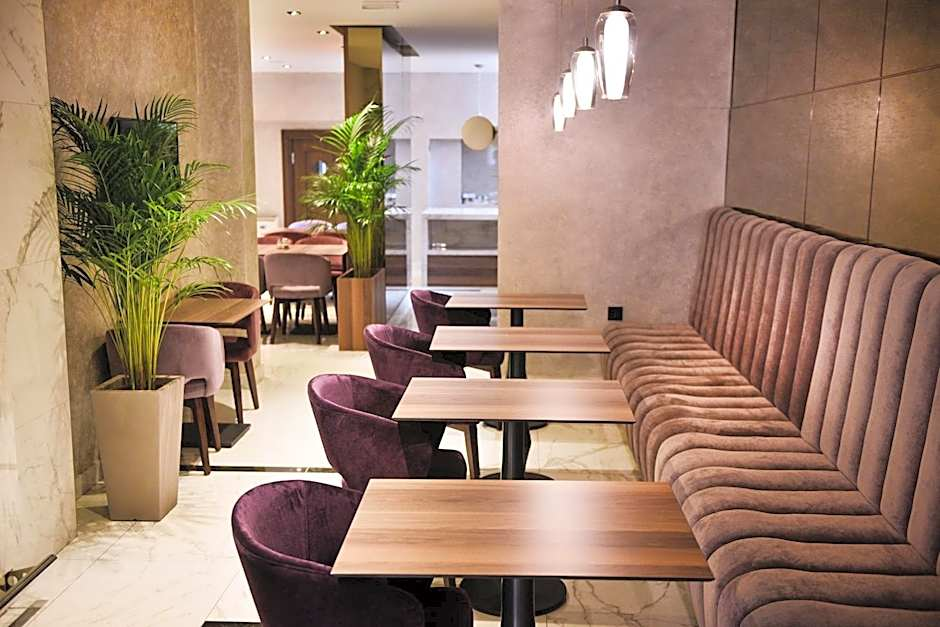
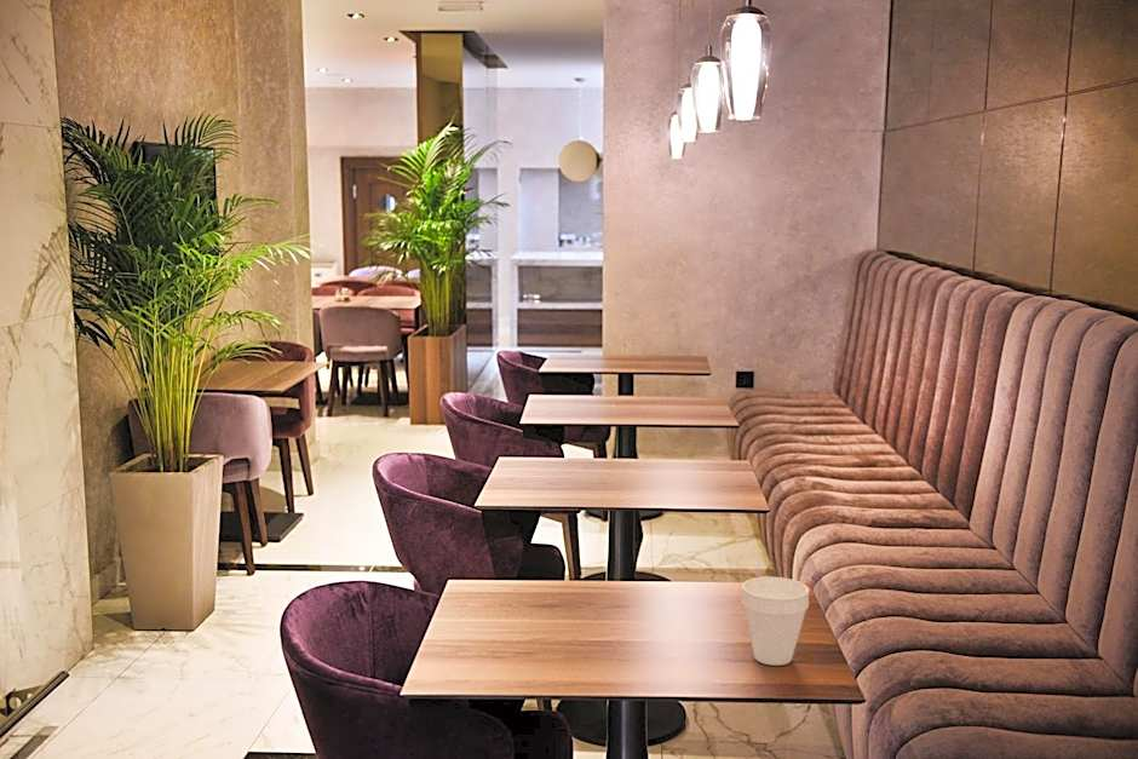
+ cup (774, 622)
